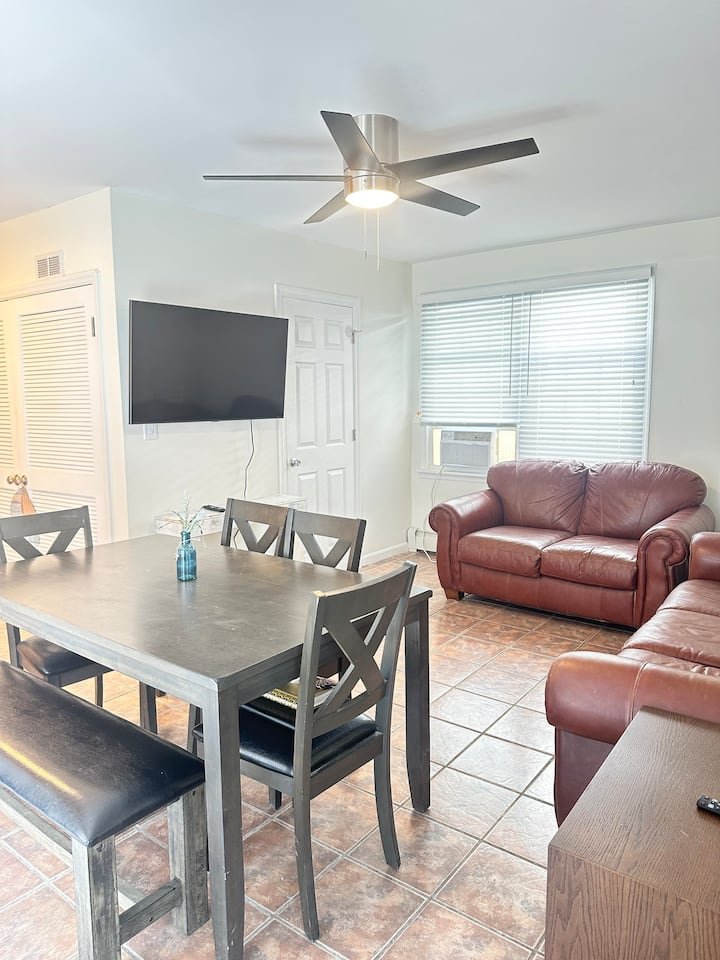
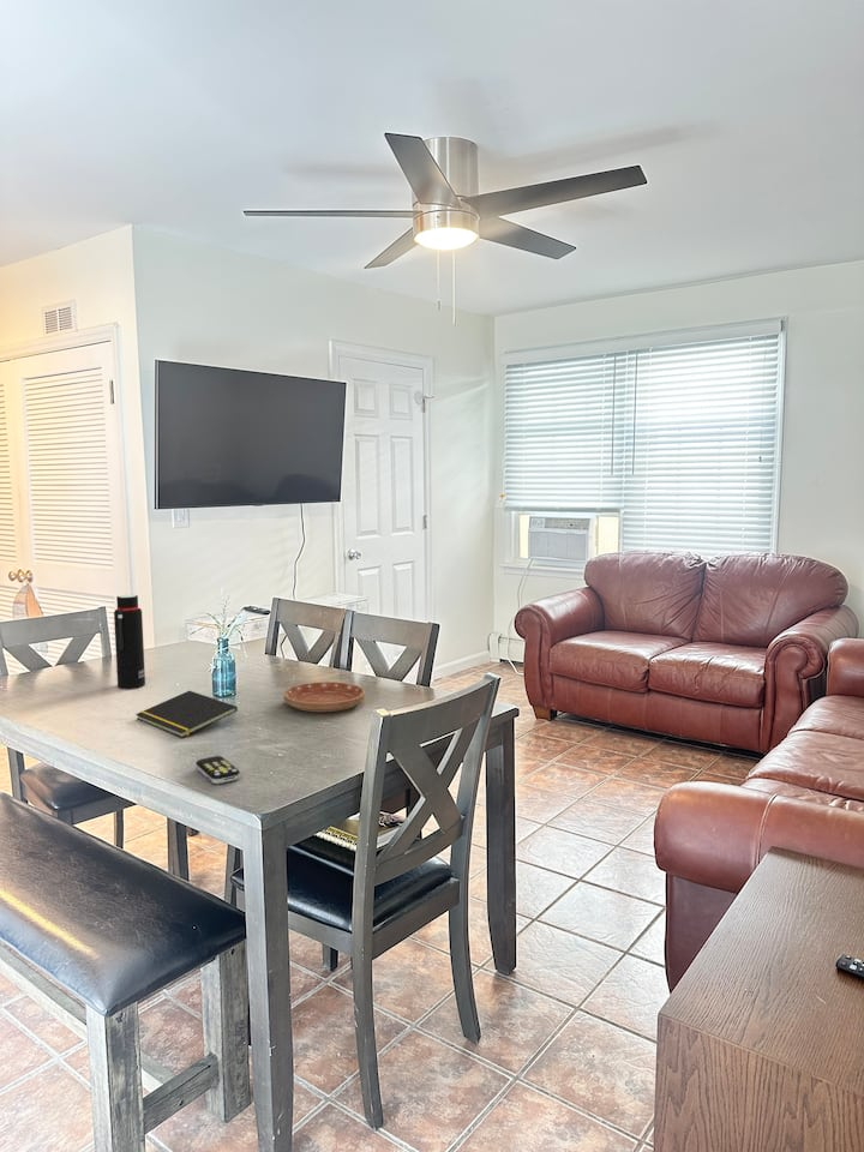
+ saucer (324, 697)
+ remote control (217, 768)
+ notepad (186, 712)
+ water bottle (127, 641)
